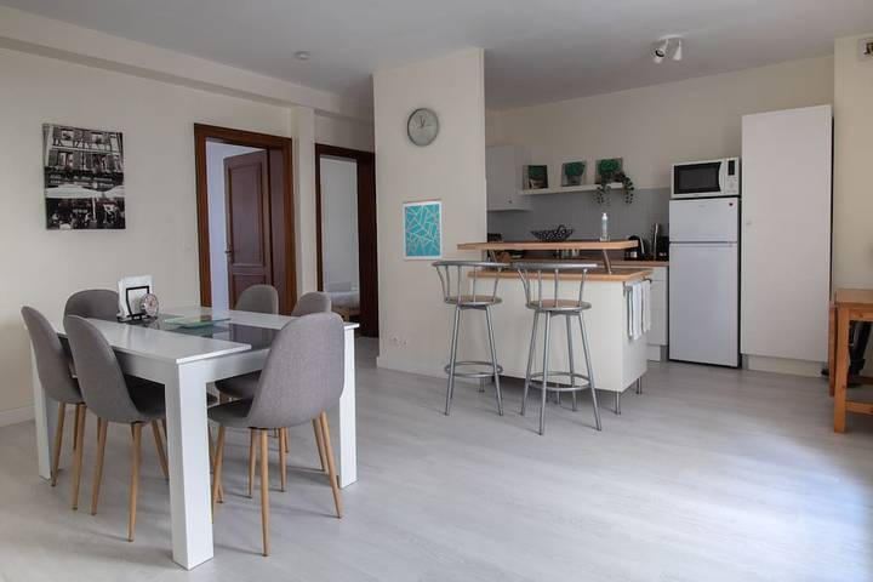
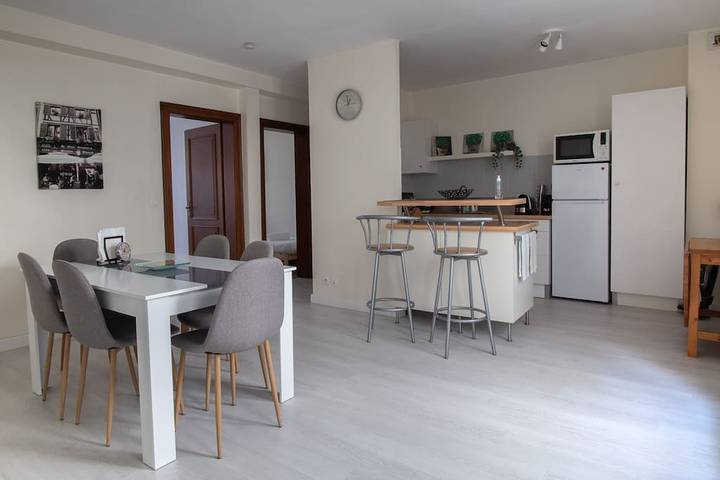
- wall art (422, 230)
